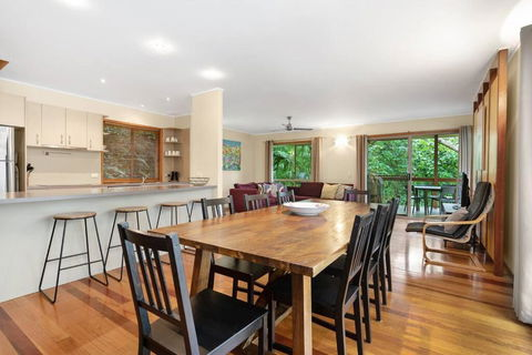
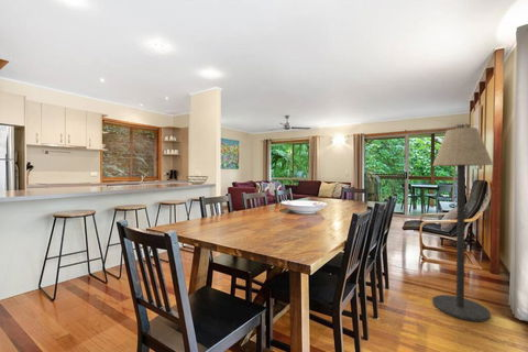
+ floor lamp (460, 219)
